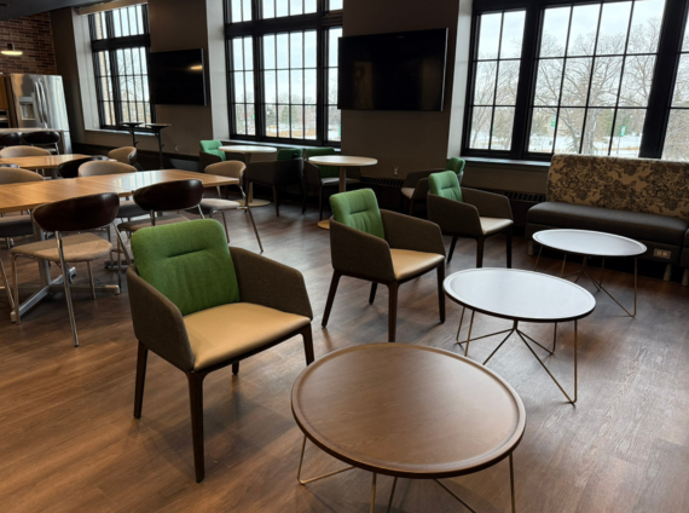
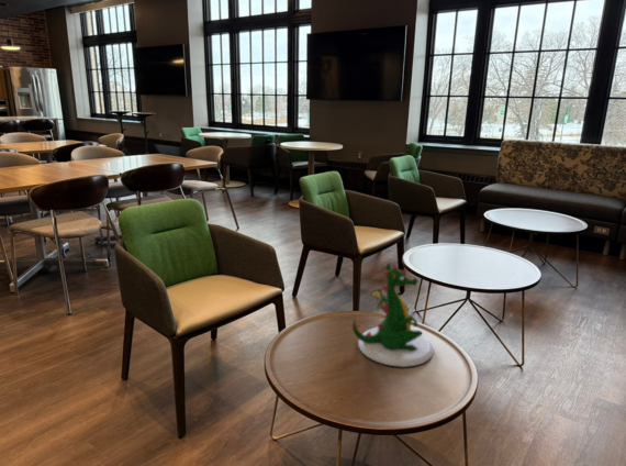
+ dragon figurine (394, 307)
